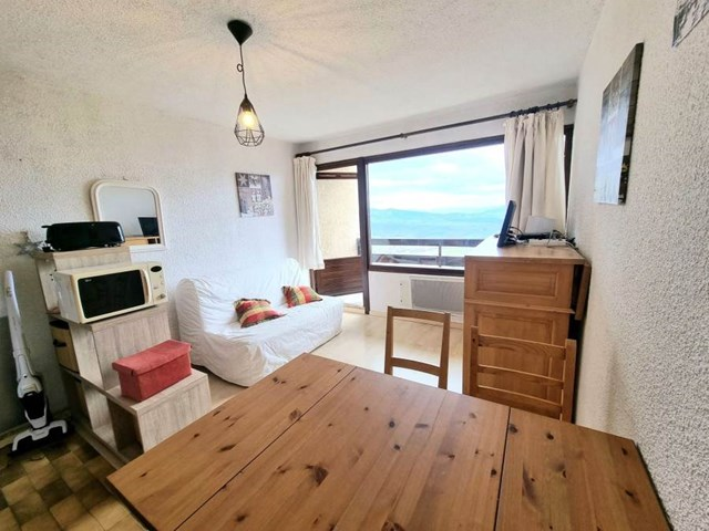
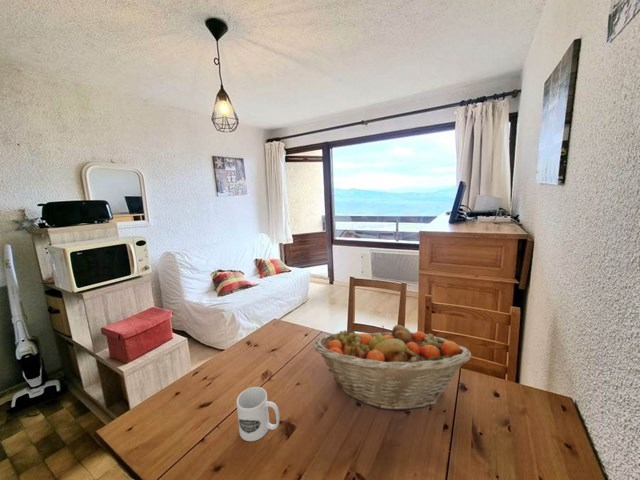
+ mug (259, 413)
+ fruit basket (386, 356)
